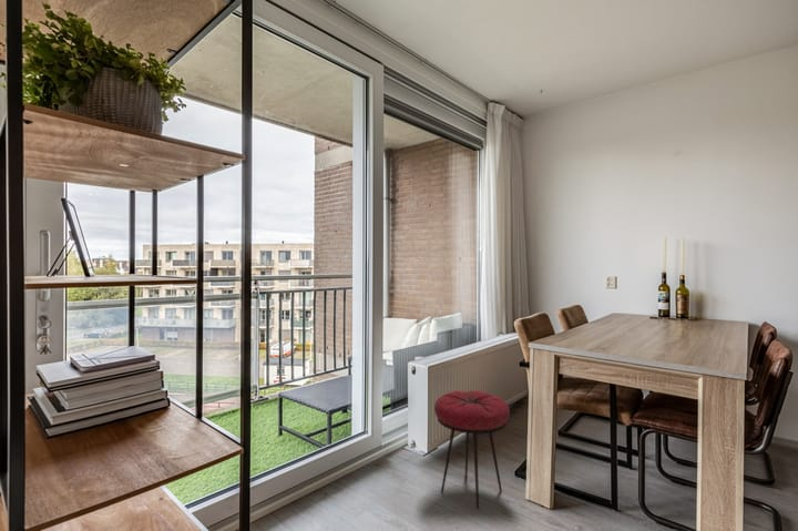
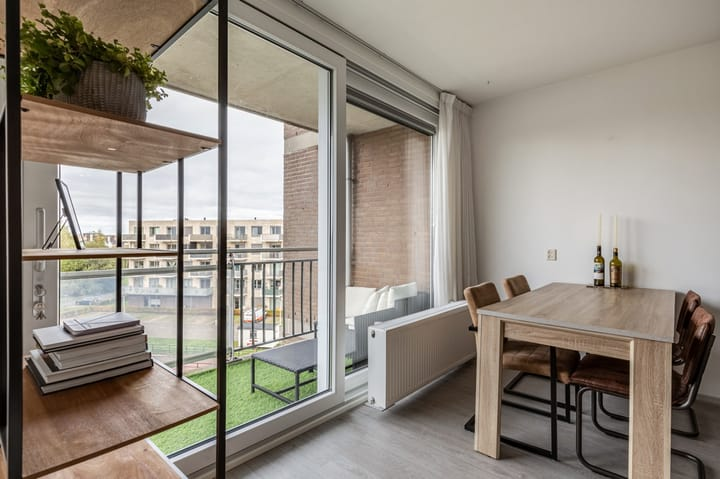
- stool (473, 443)
